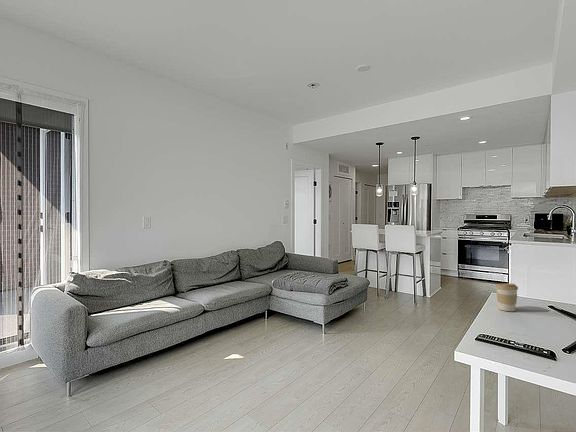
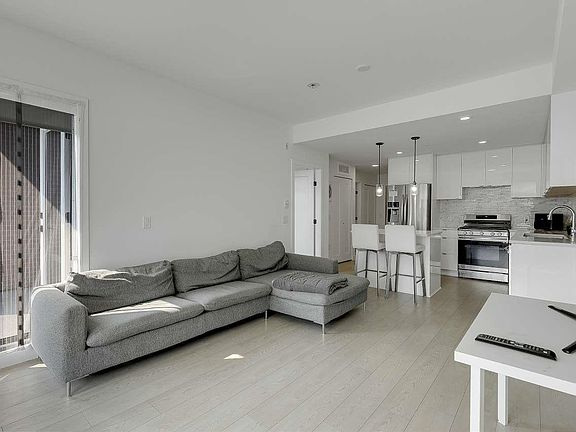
- coffee cup (506, 296)
